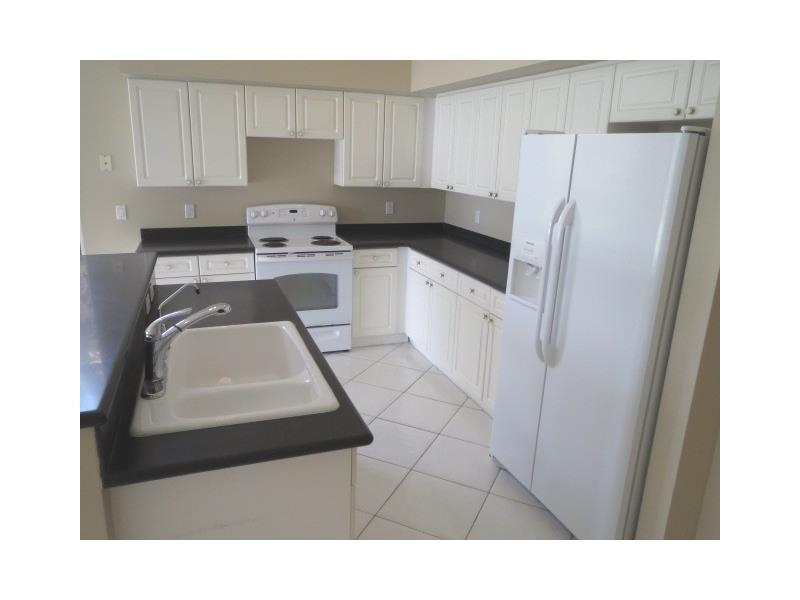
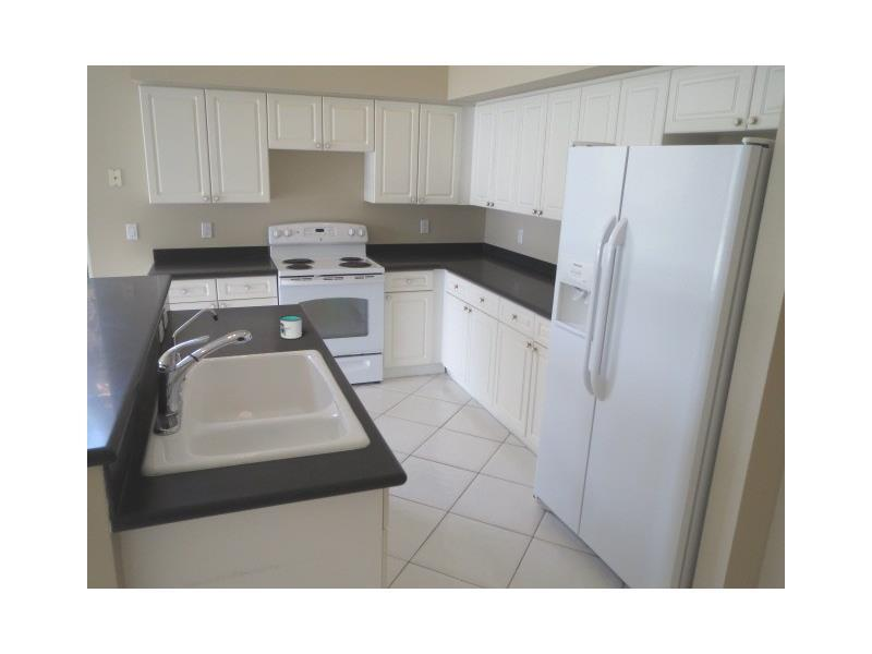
+ mug (290, 326)
